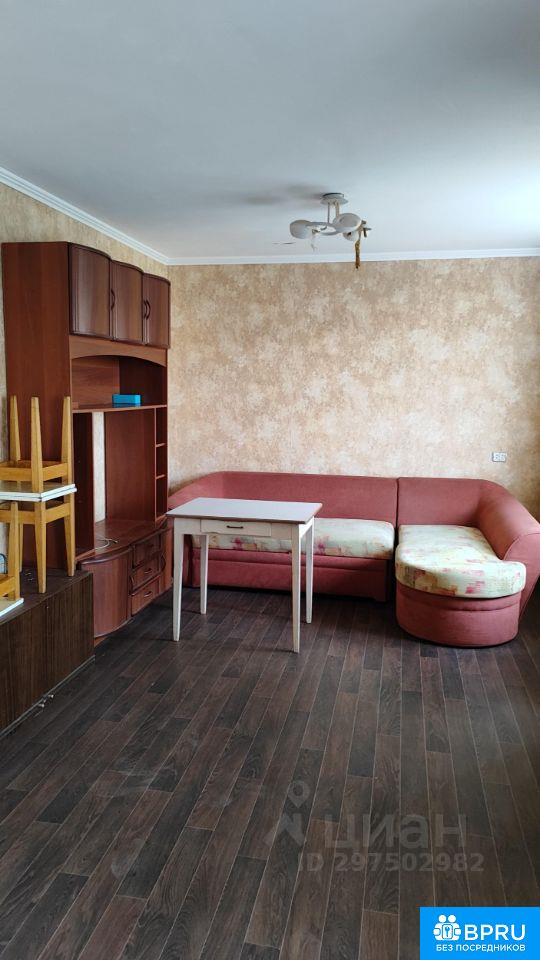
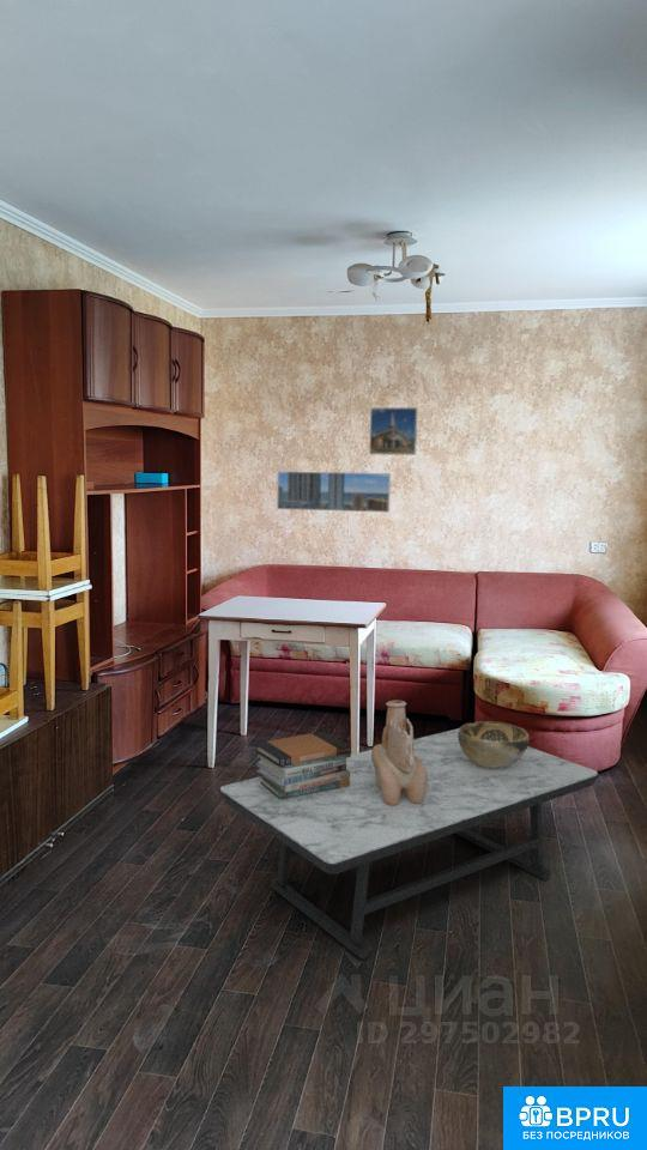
+ book stack (302, 762)
+ decorative vase (399, 746)
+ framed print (393, 431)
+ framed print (332, 491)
+ decorative bowl (492, 746)
+ coffee table (413, 831)
